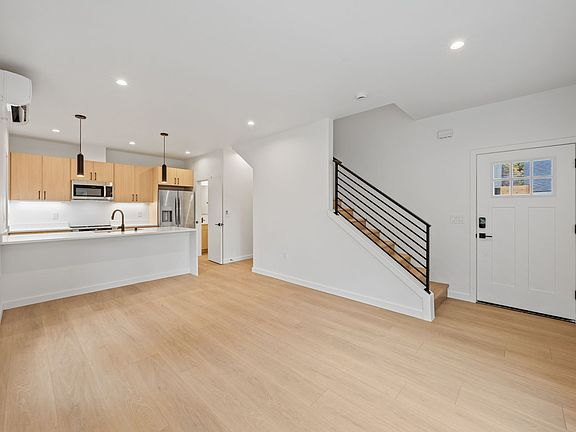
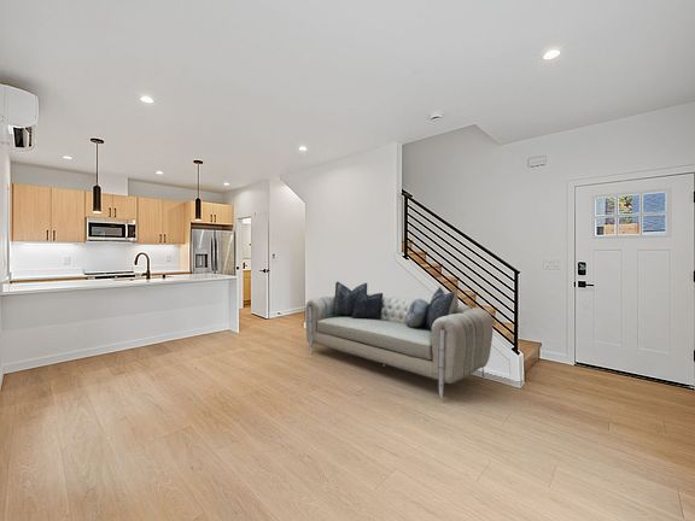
+ sofa (386, 324)
